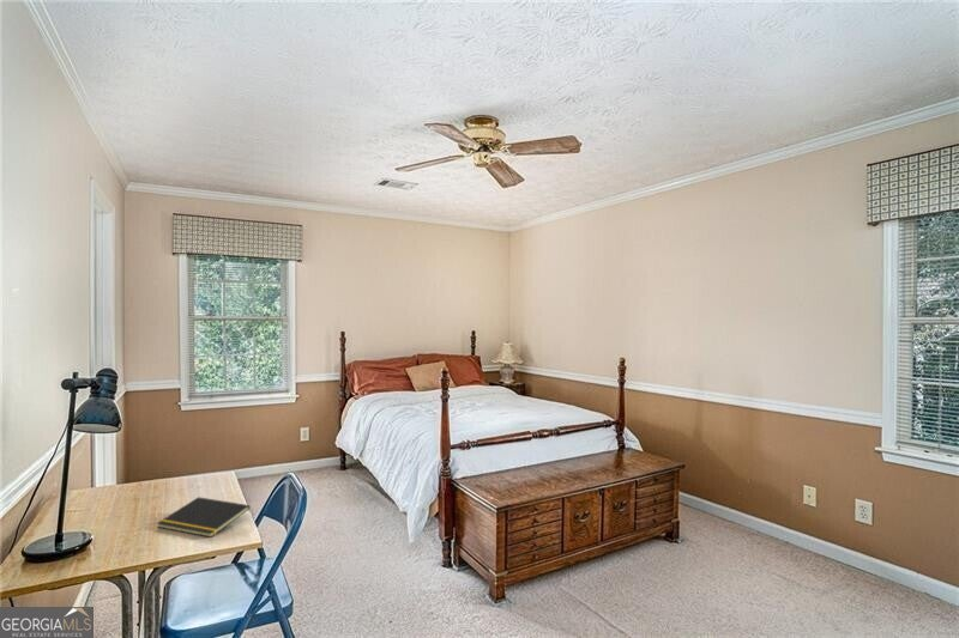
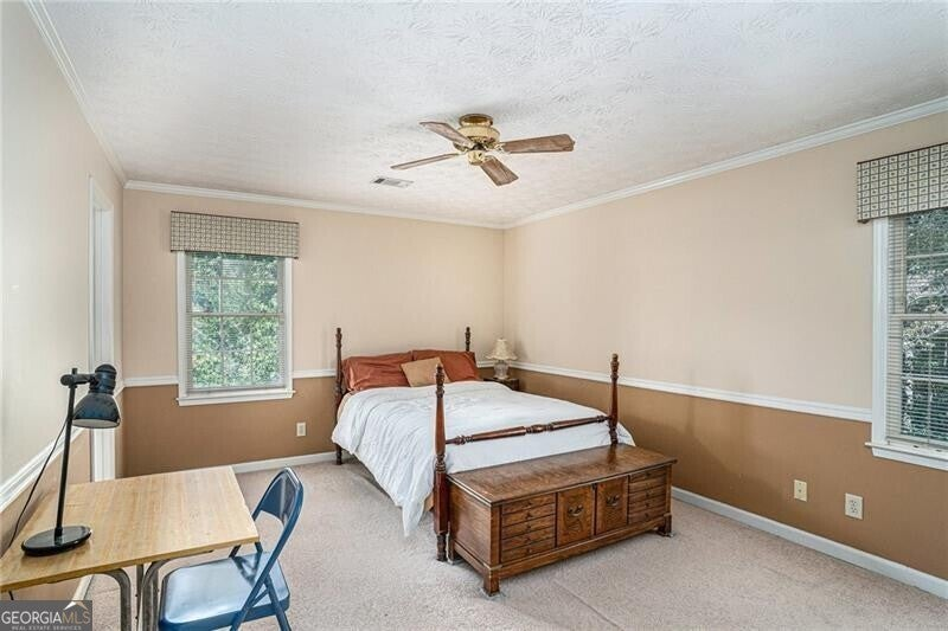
- notepad (204, 515)
